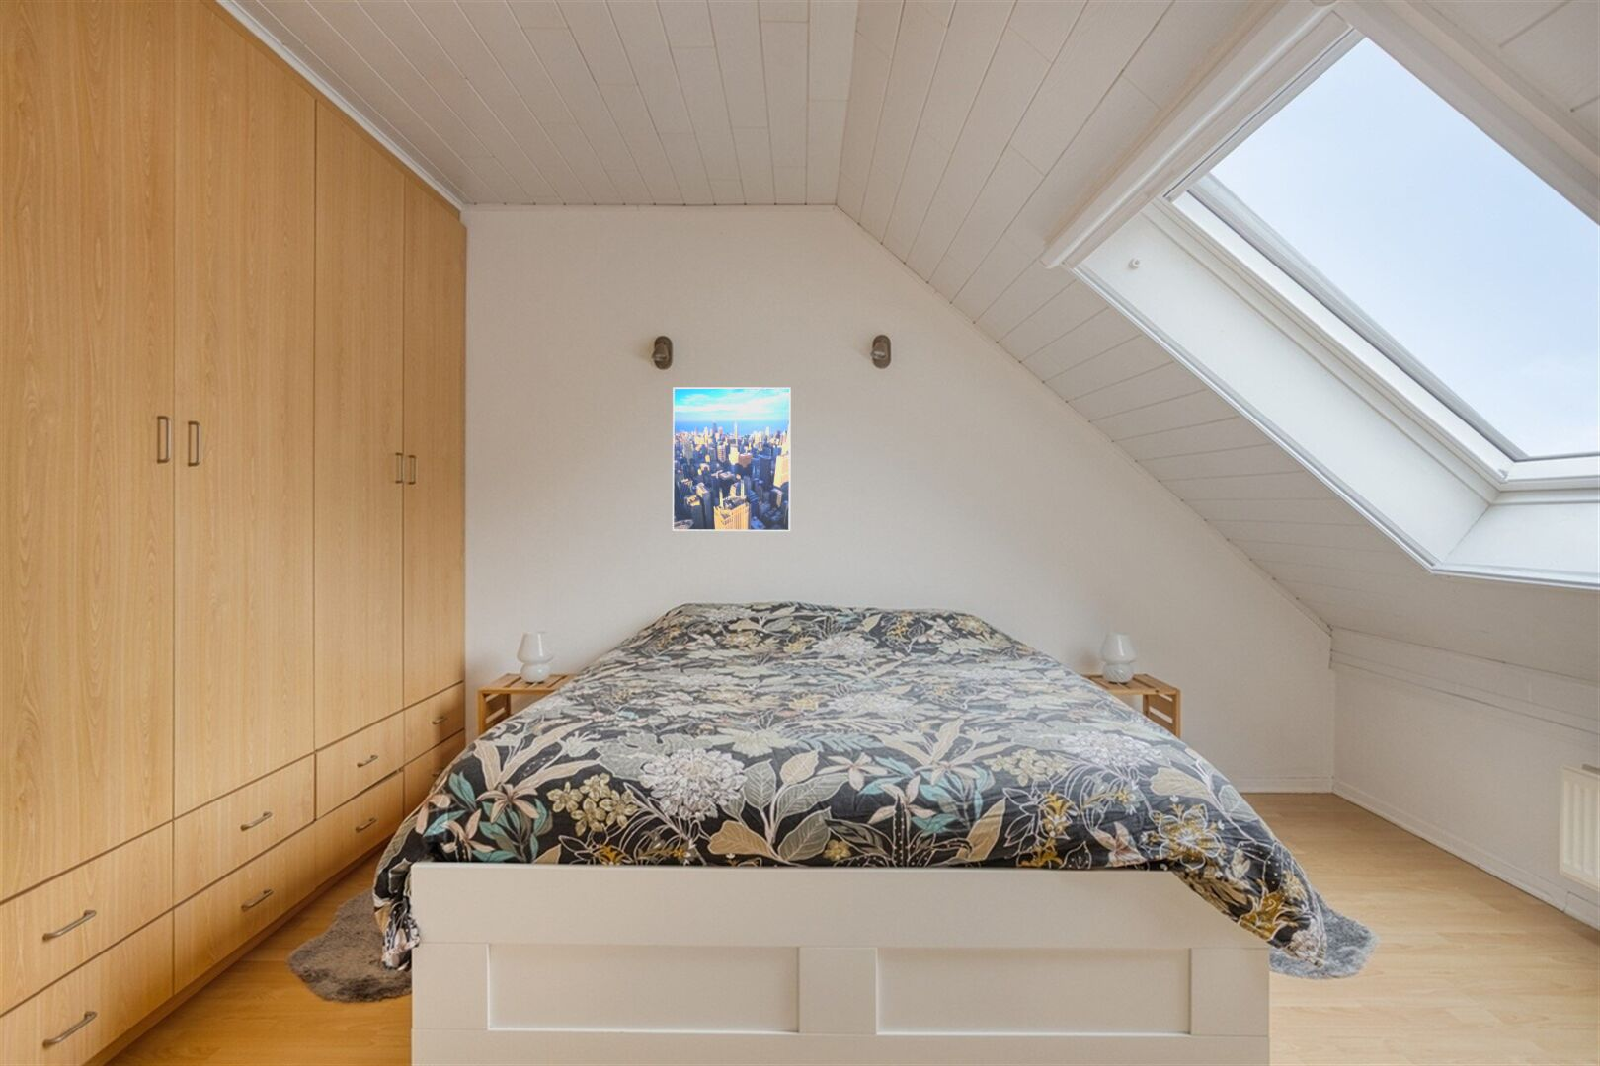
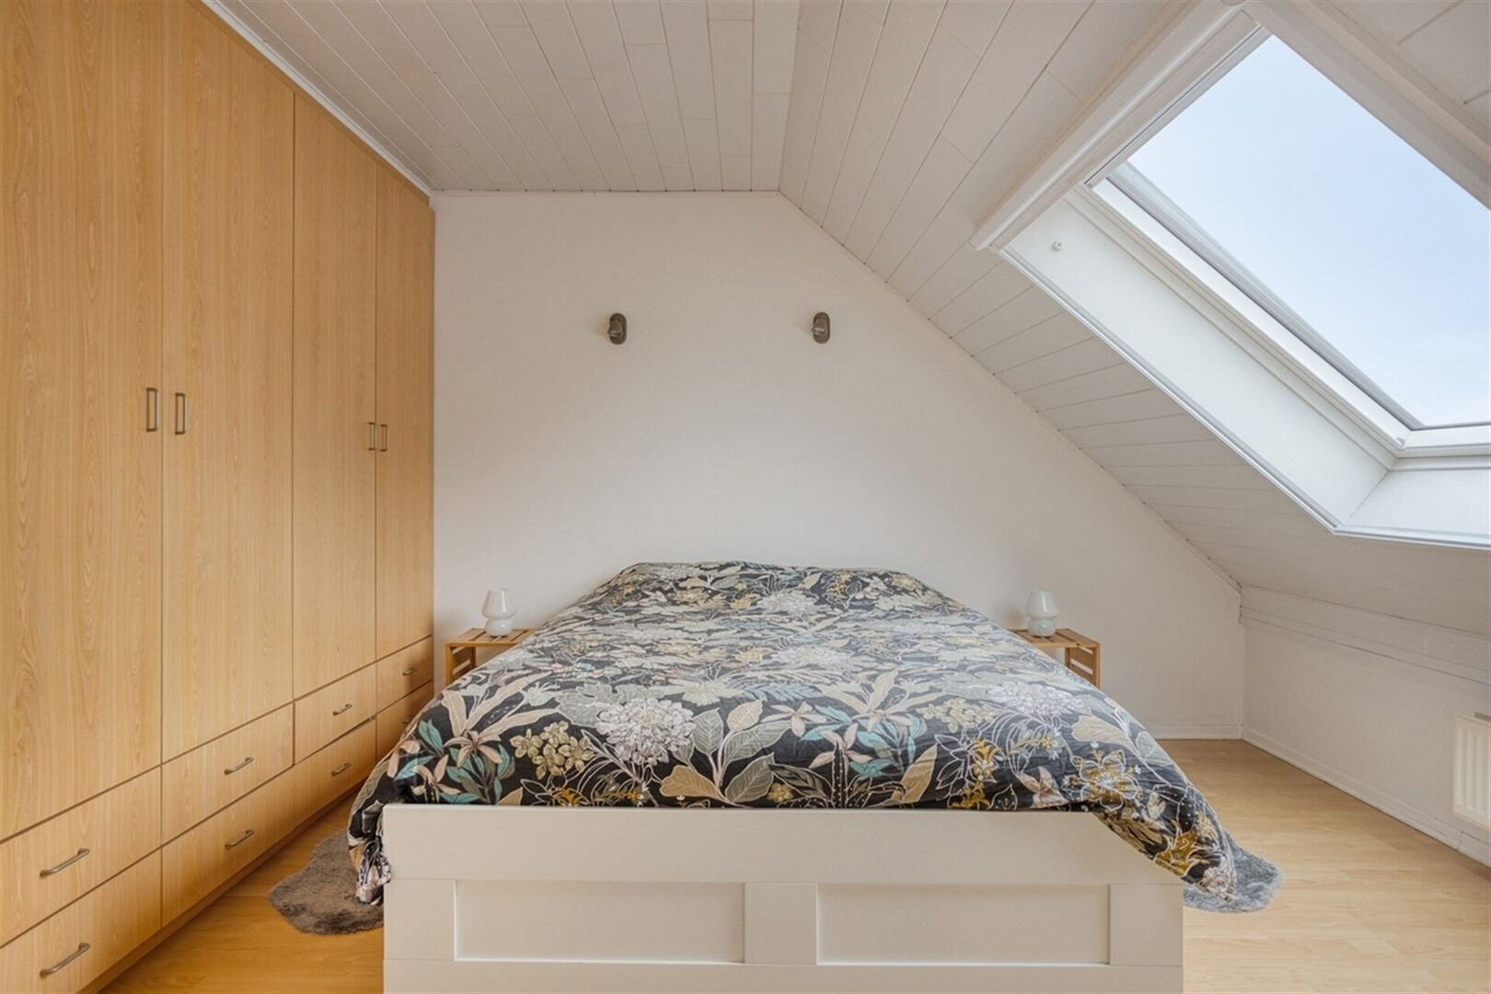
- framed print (731, 459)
